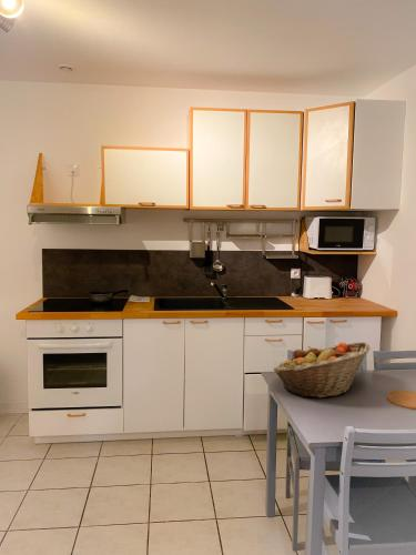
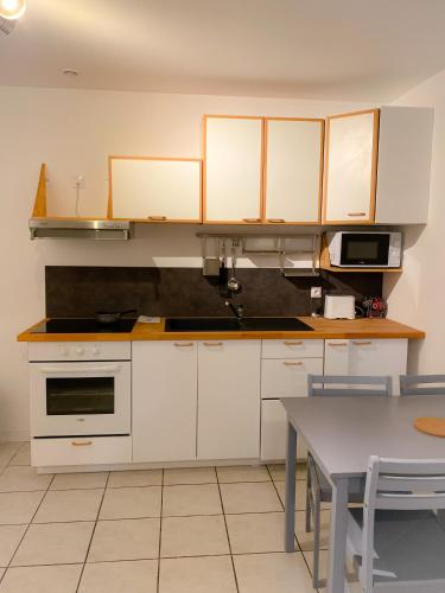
- fruit basket (322, 364)
